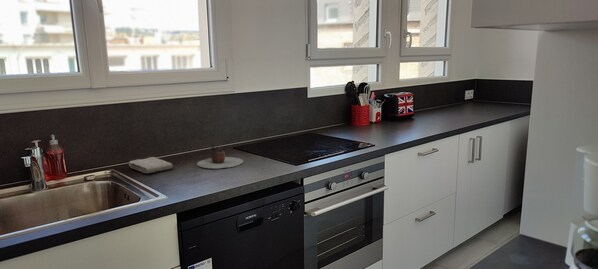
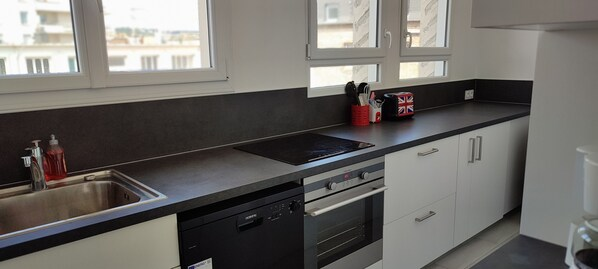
- teapot (219, 152)
- washcloth (150, 164)
